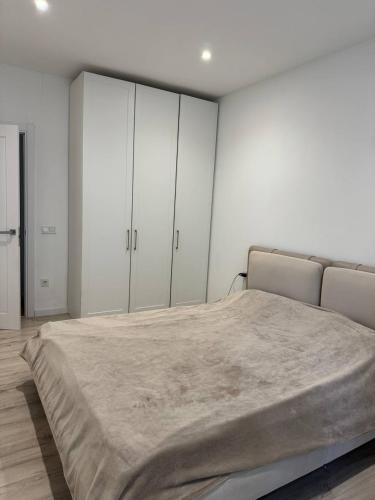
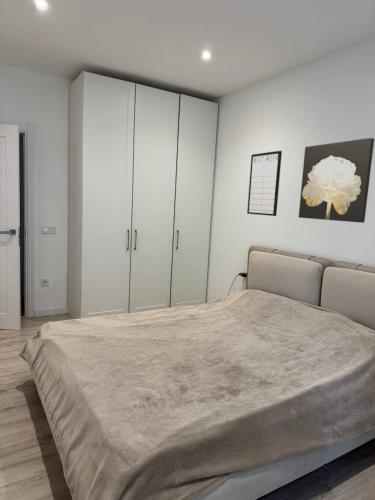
+ wall art (332, 182)
+ writing board (263, 184)
